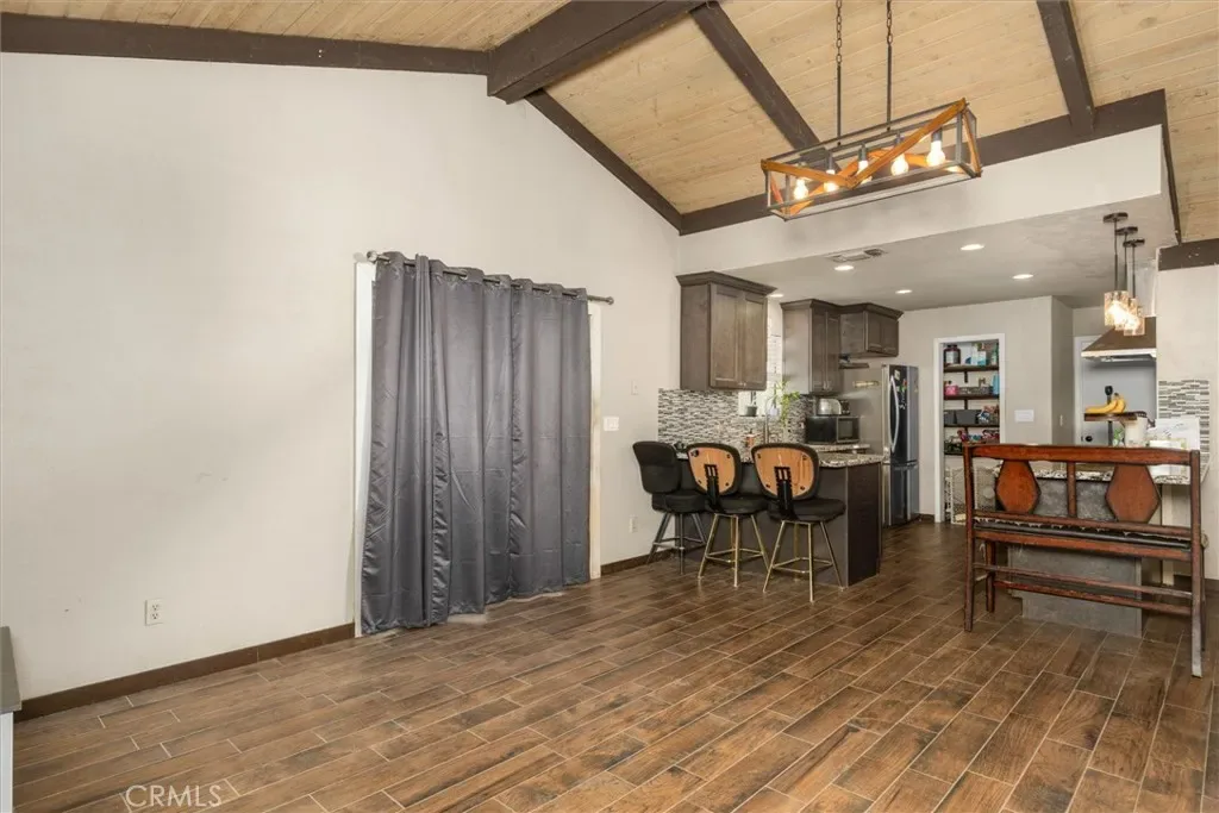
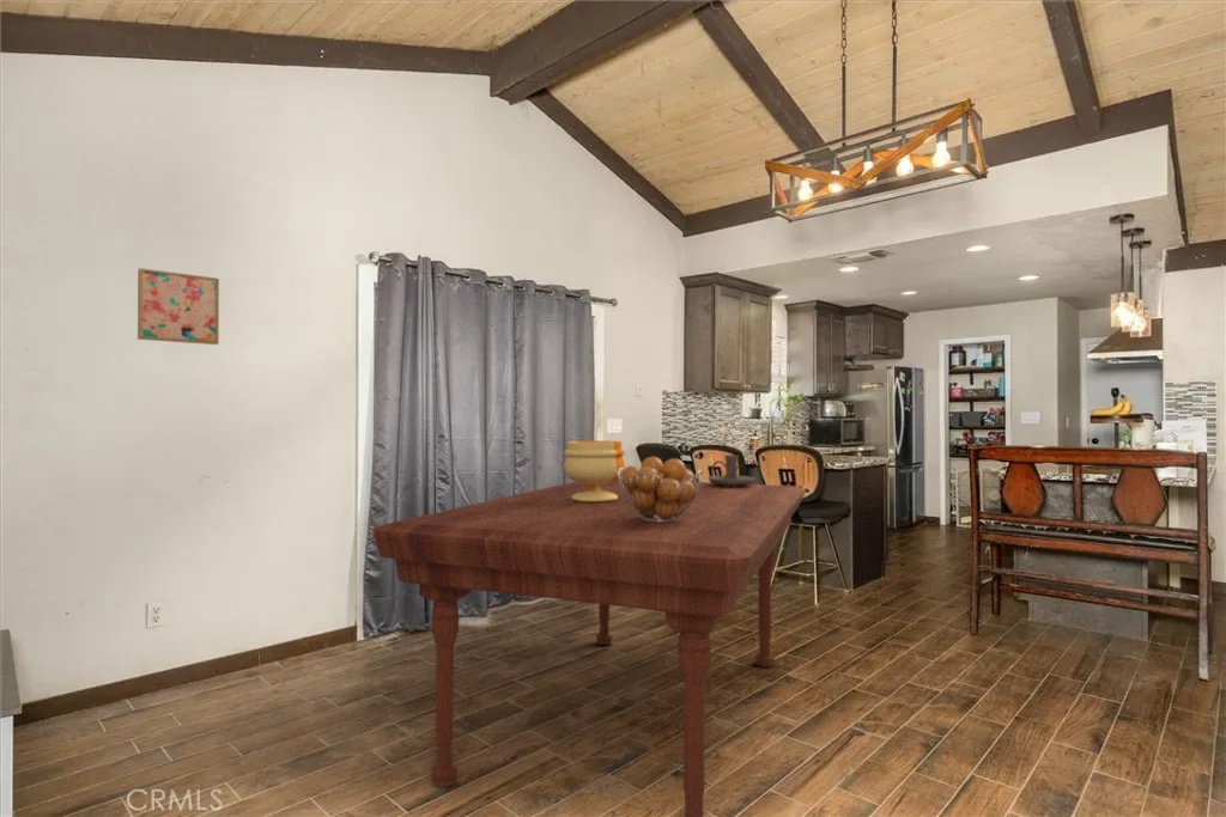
+ wall art (178, 307)
+ candle holder (728, 469)
+ footed bowl (594, 470)
+ dining table (636, 605)
+ fruit basket (658, 487)
